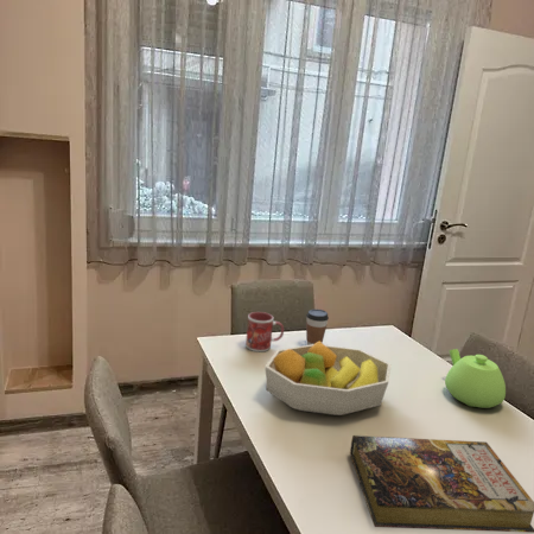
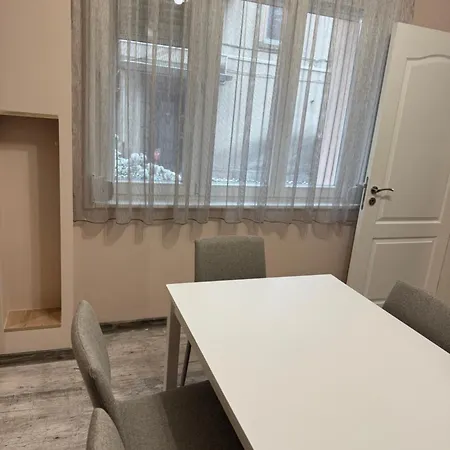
- mug (265, 331)
- teapot (471, 373)
- coffee cup (316, 329)
- book (436, 478)
- fruit bowl (329, 374)
